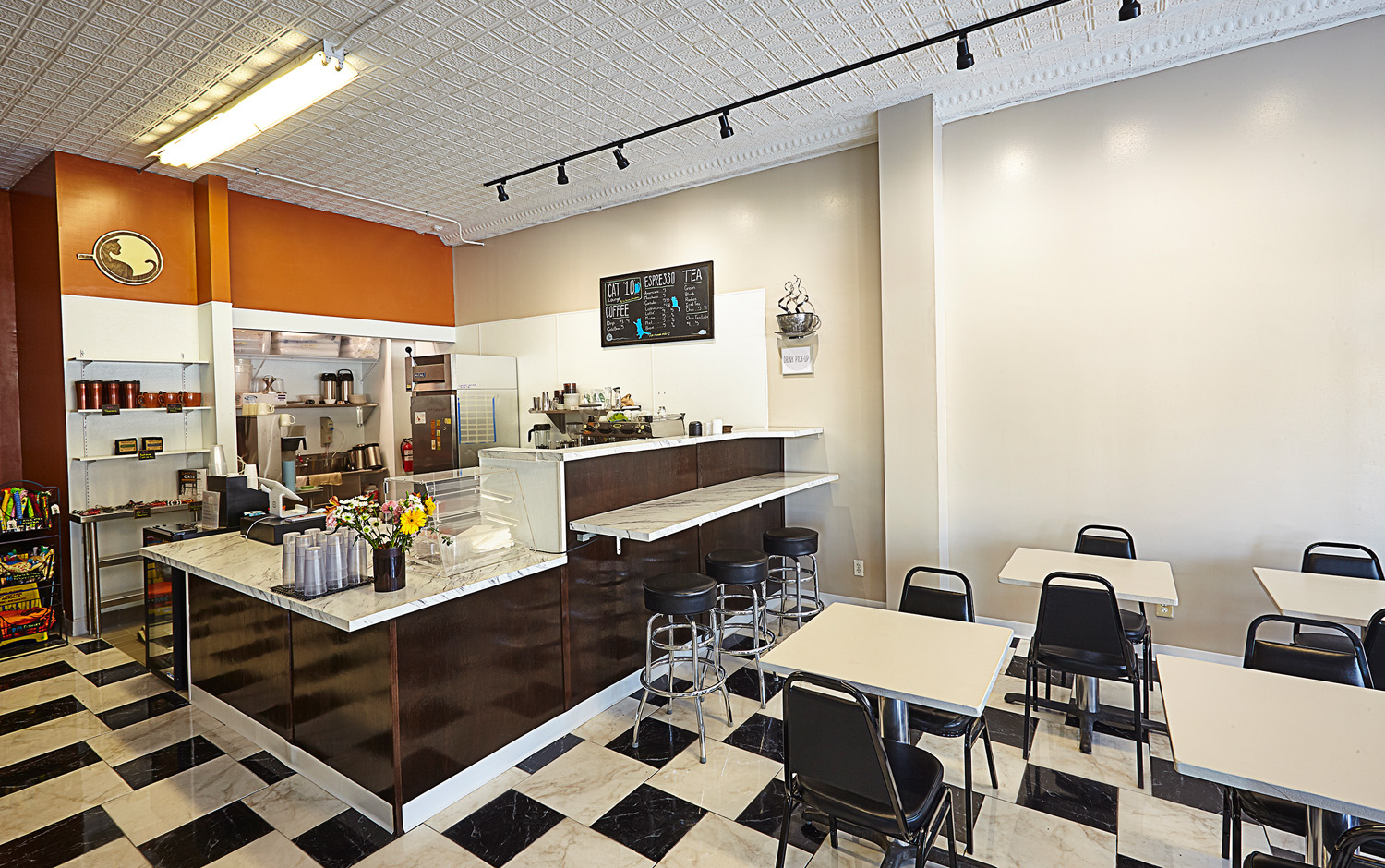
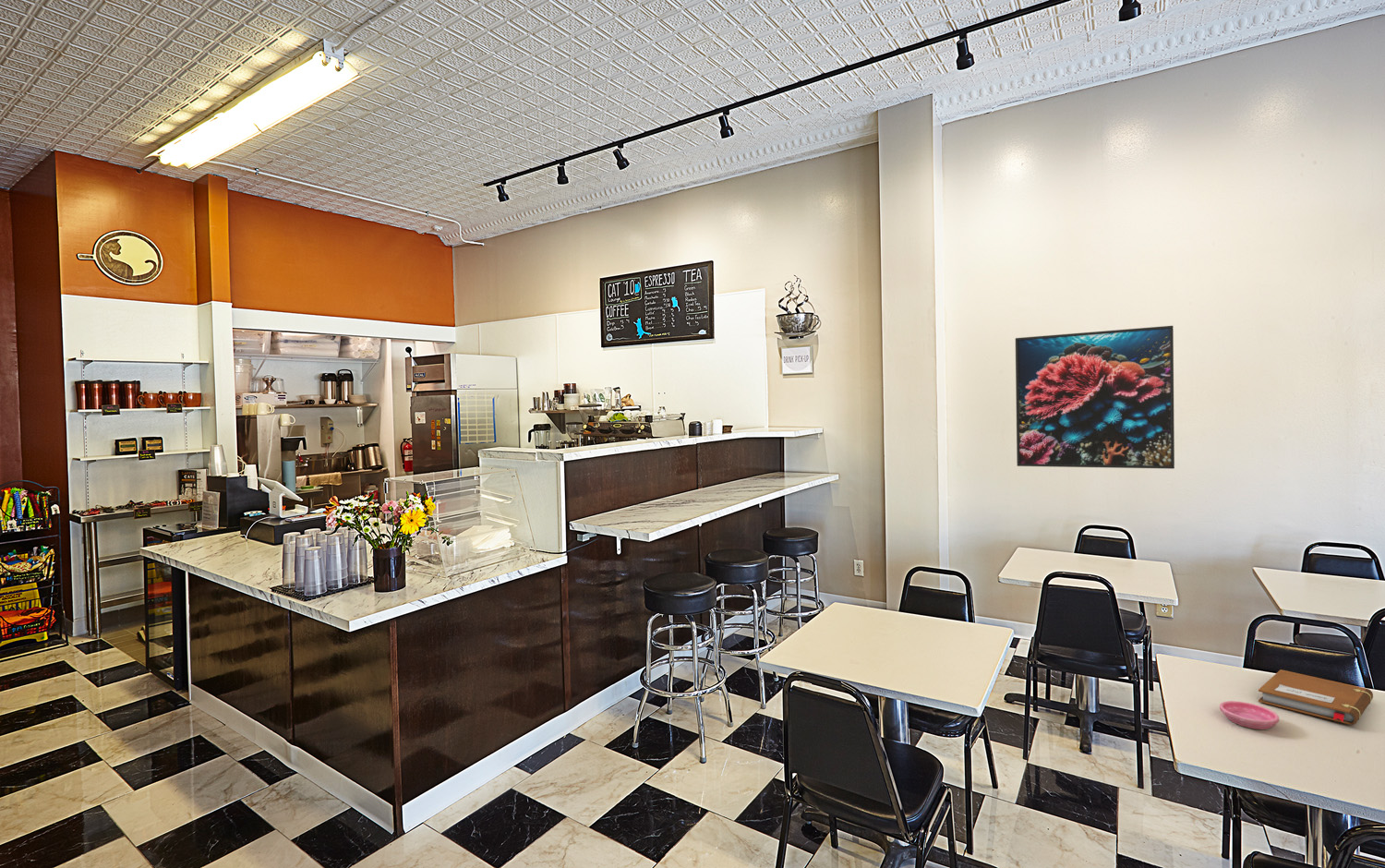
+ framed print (1090, 400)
+ notebook (1315, 696)
+ saucer (1248, 716)
